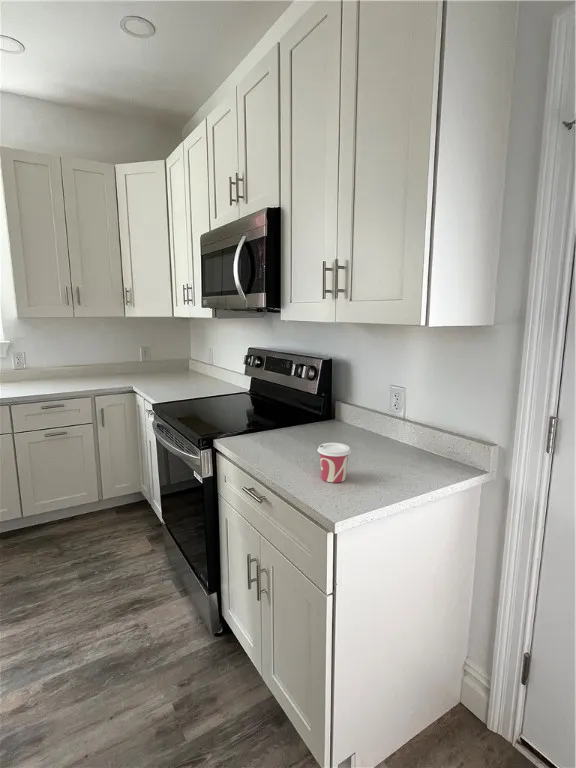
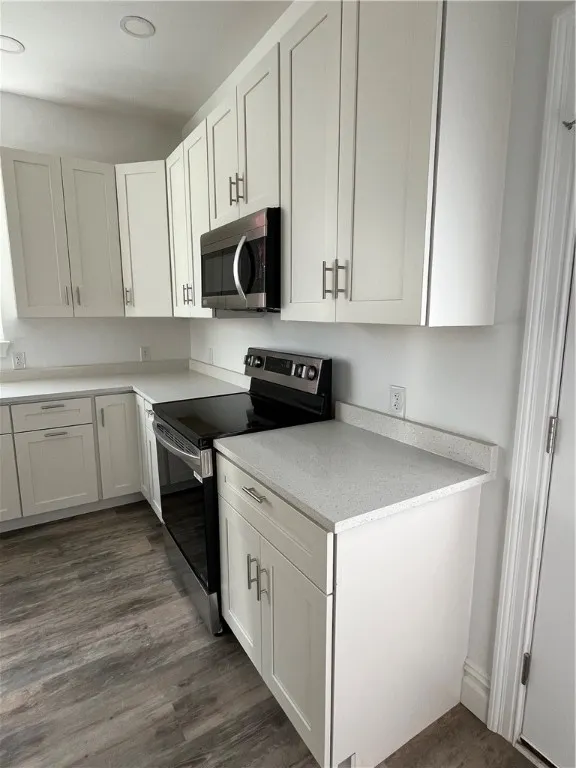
- cup (333, 462)
